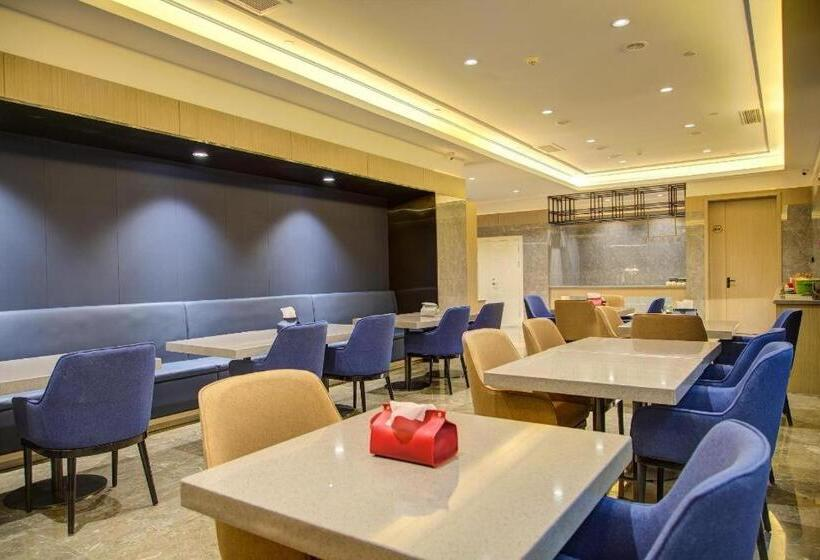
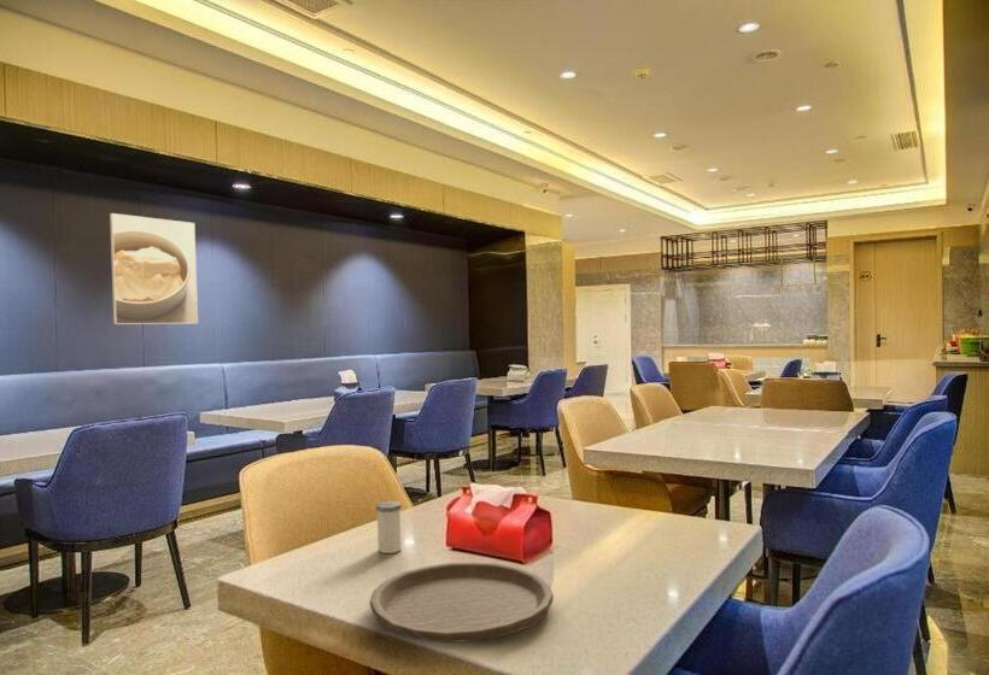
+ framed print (156, 271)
+ salt shaker (388, 527)
+ plate (462, 599)
